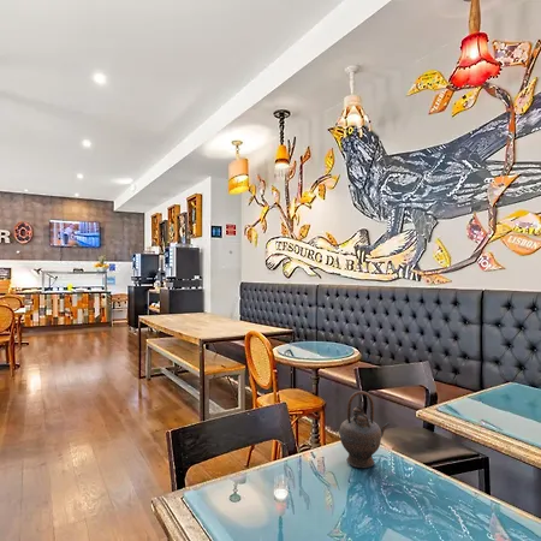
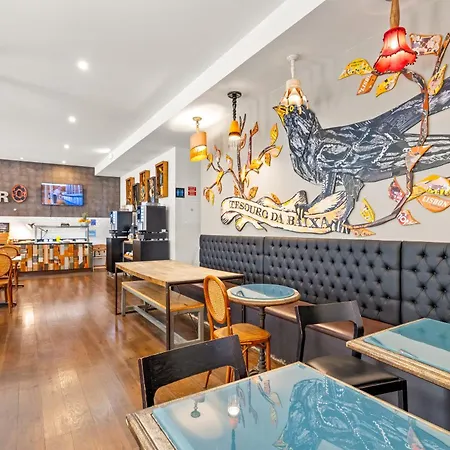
- teapot (364, 427)
